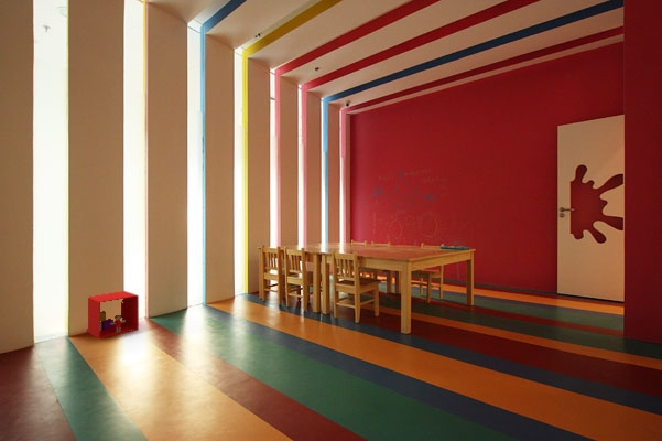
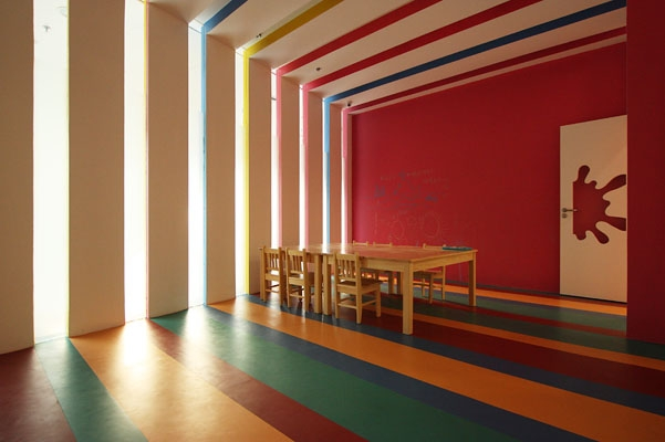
- toy chest (116, 315)
